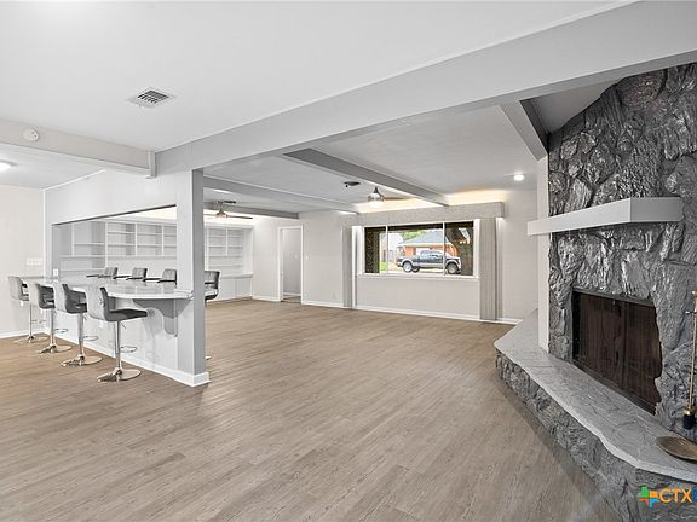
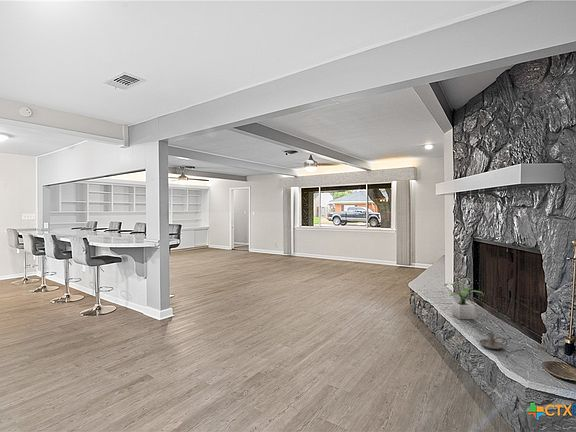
+ candle holder (493, 340)
+ potted plant (462, 301)
